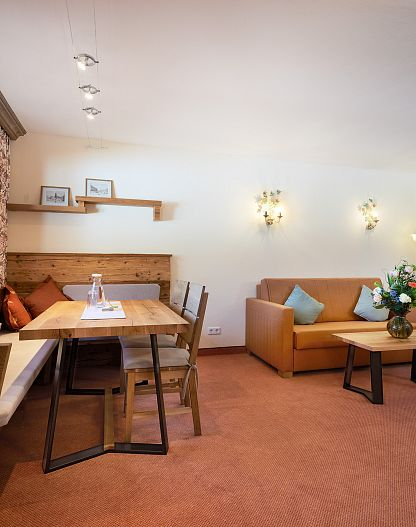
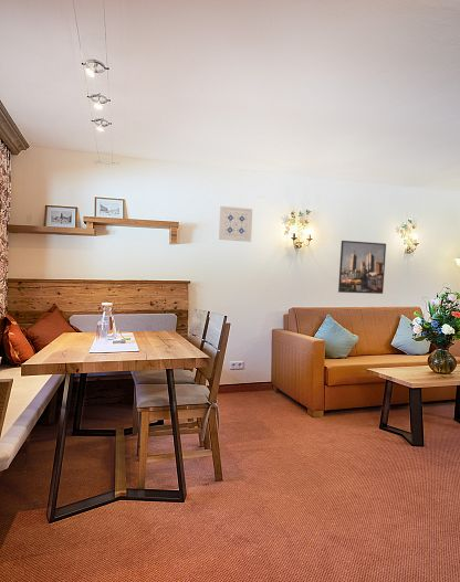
+ wall art (236, 223)
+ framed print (362, 267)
